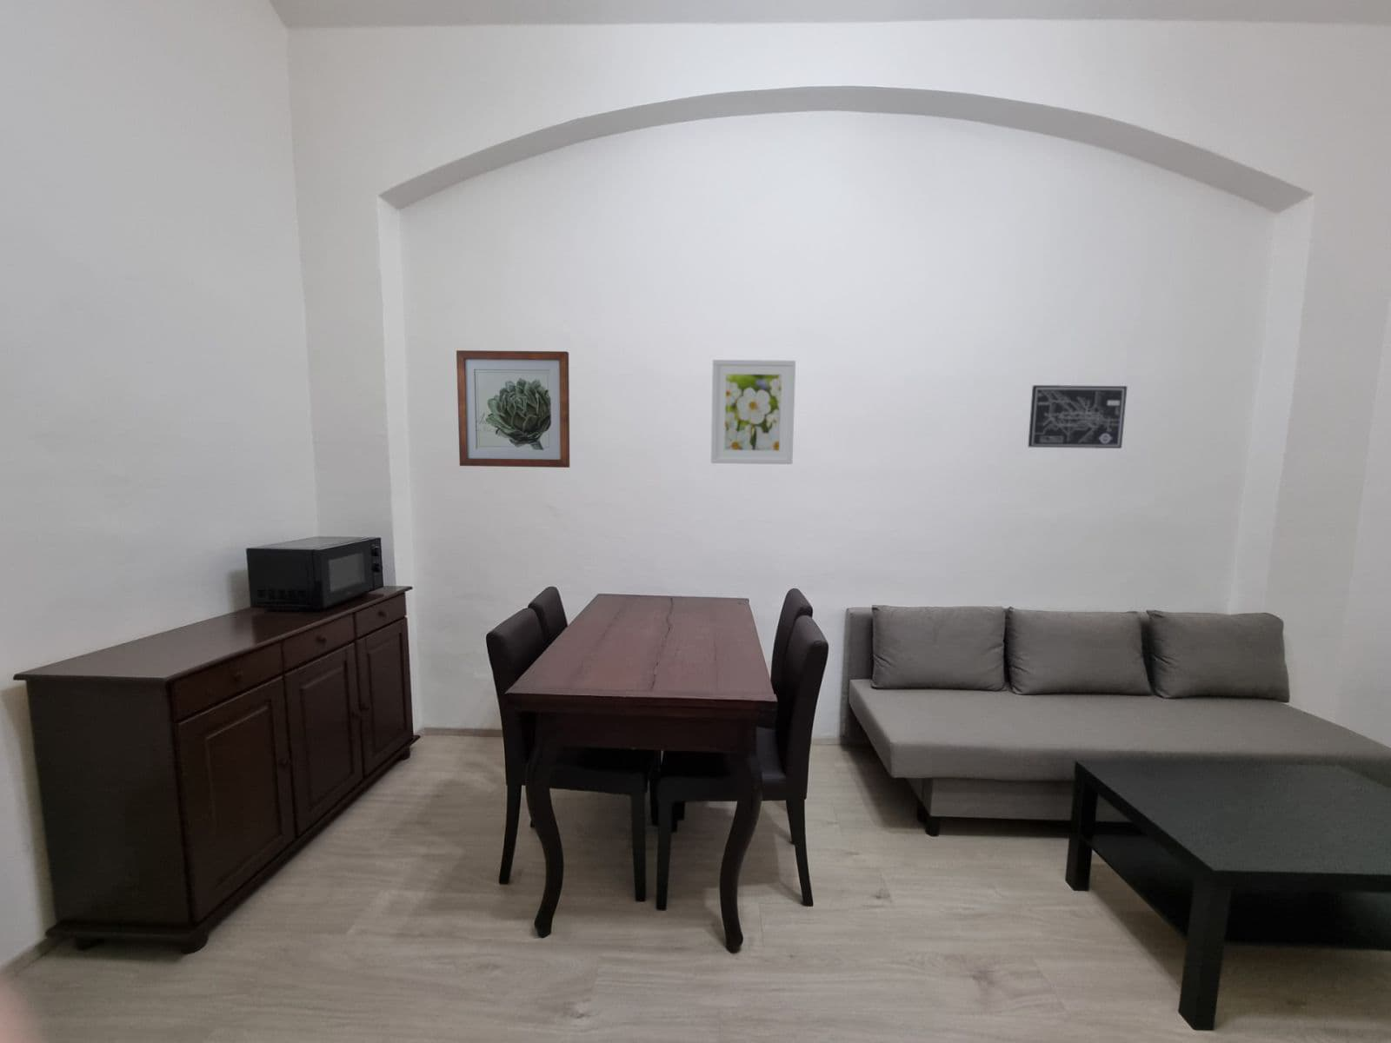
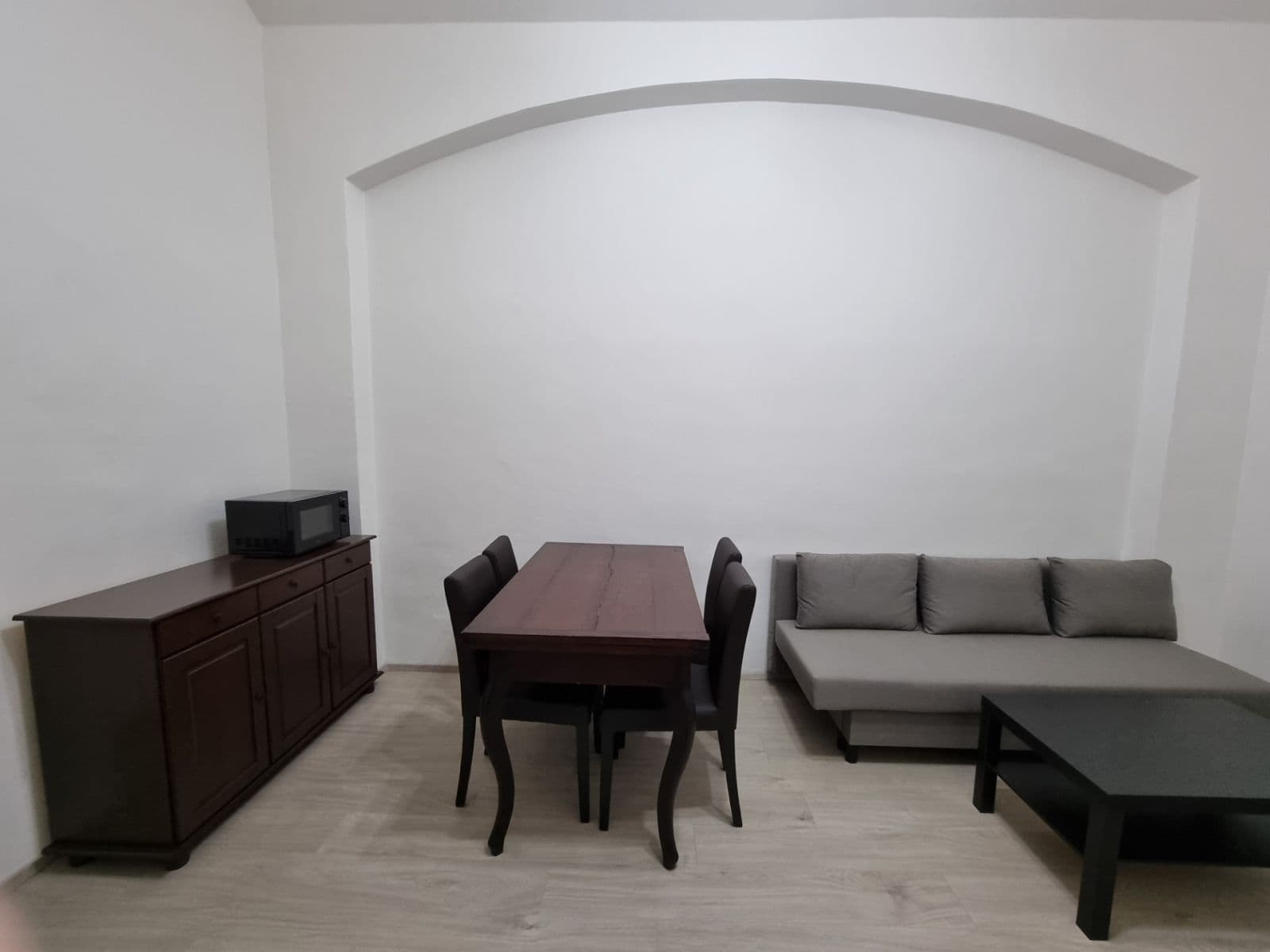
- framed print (752, 412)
- wall art (514, 410)
- wall art (1077, 416)
